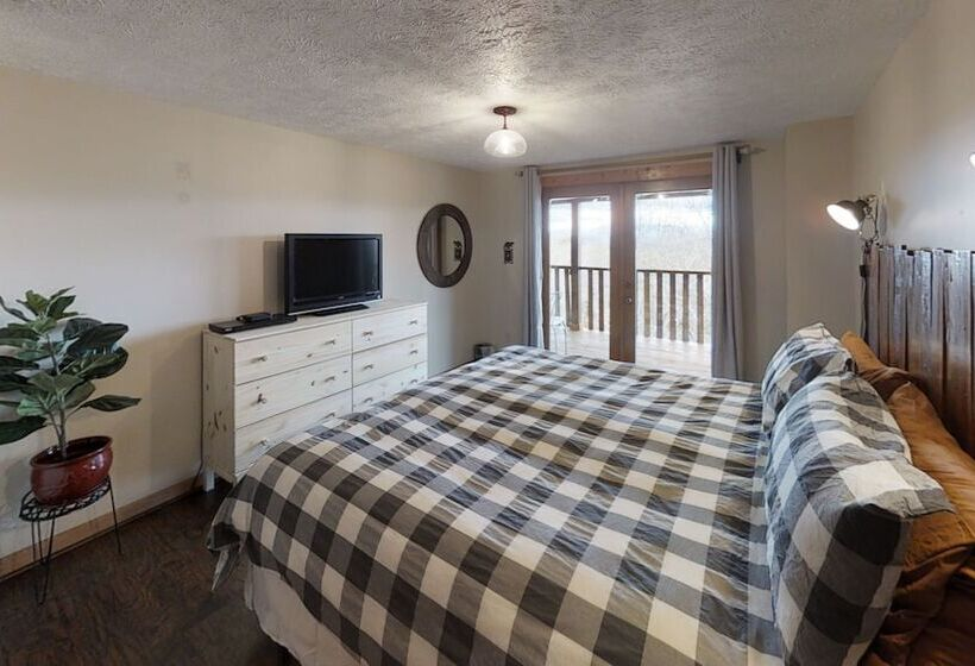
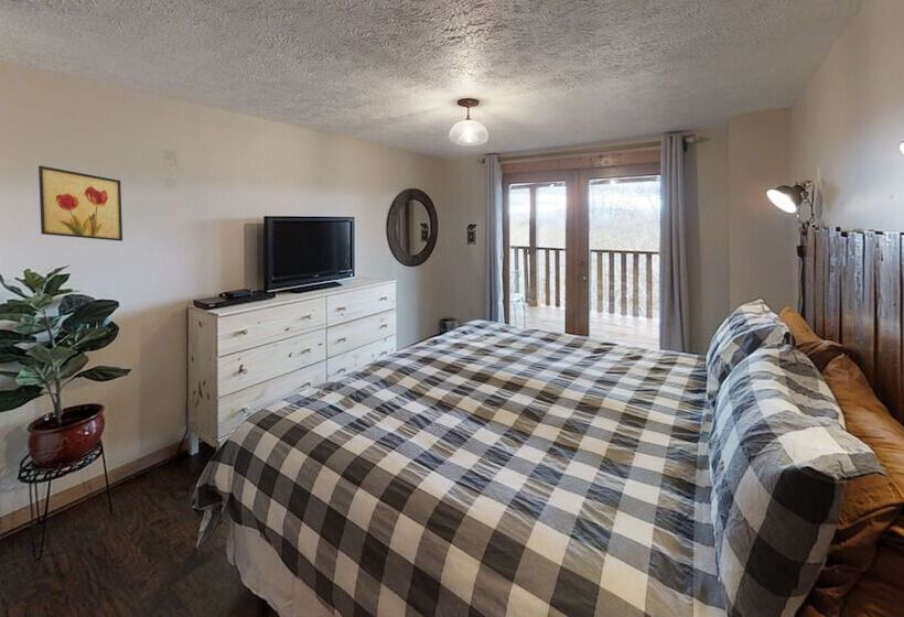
+ wall art (82, 205)
